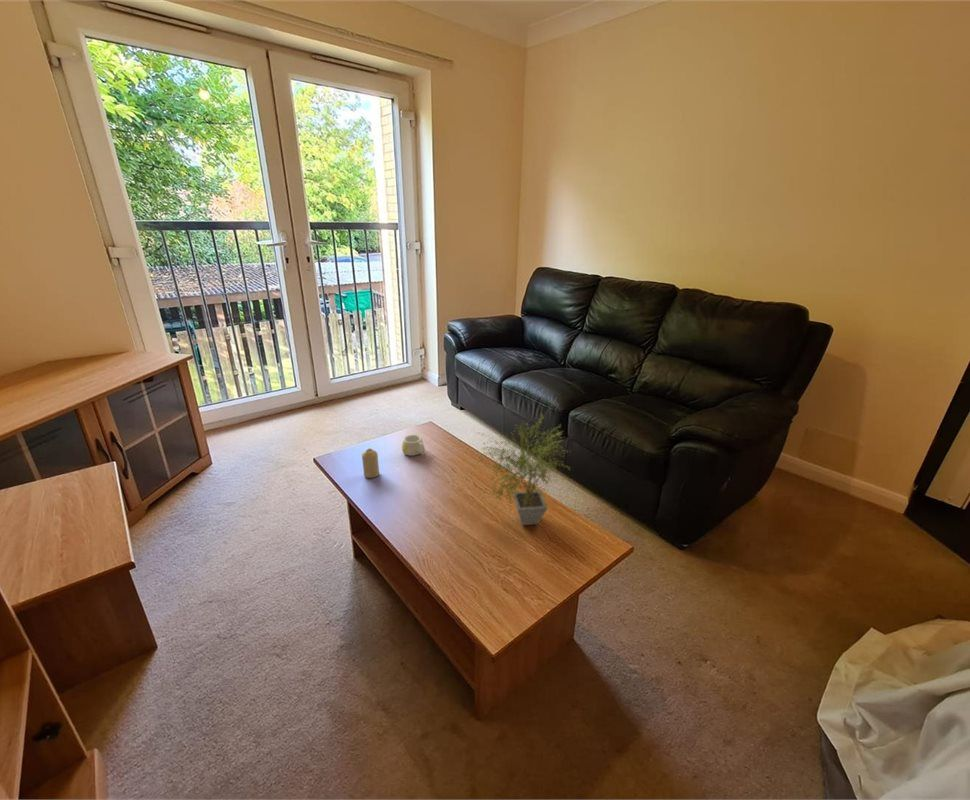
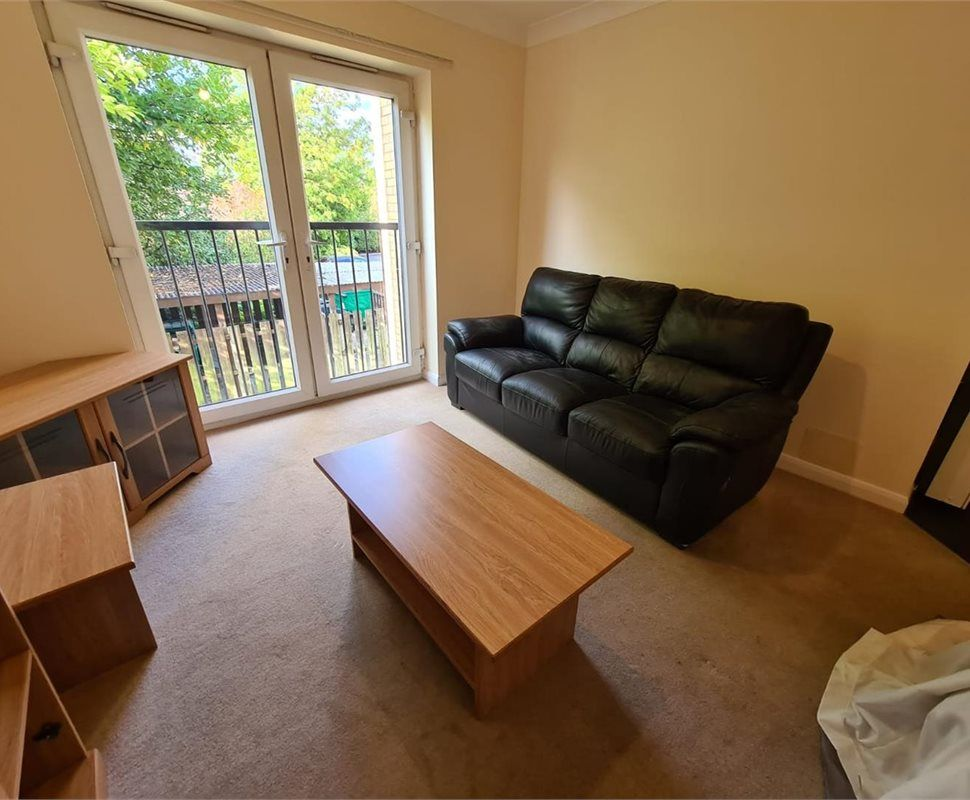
- potted plant (523, 469)
- candle (370, 462)
- mug (415, 446)
